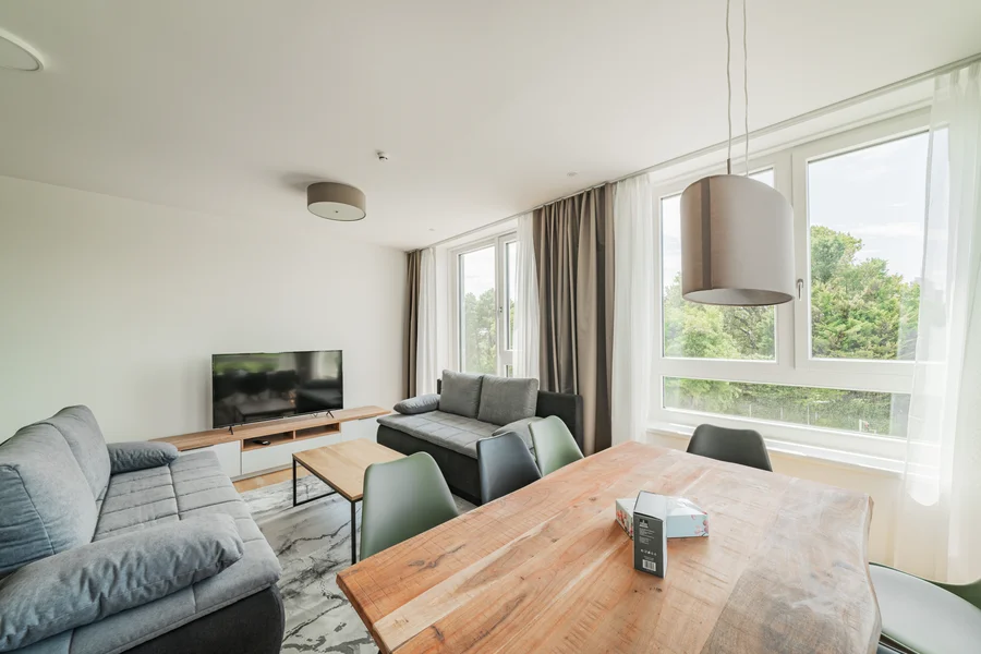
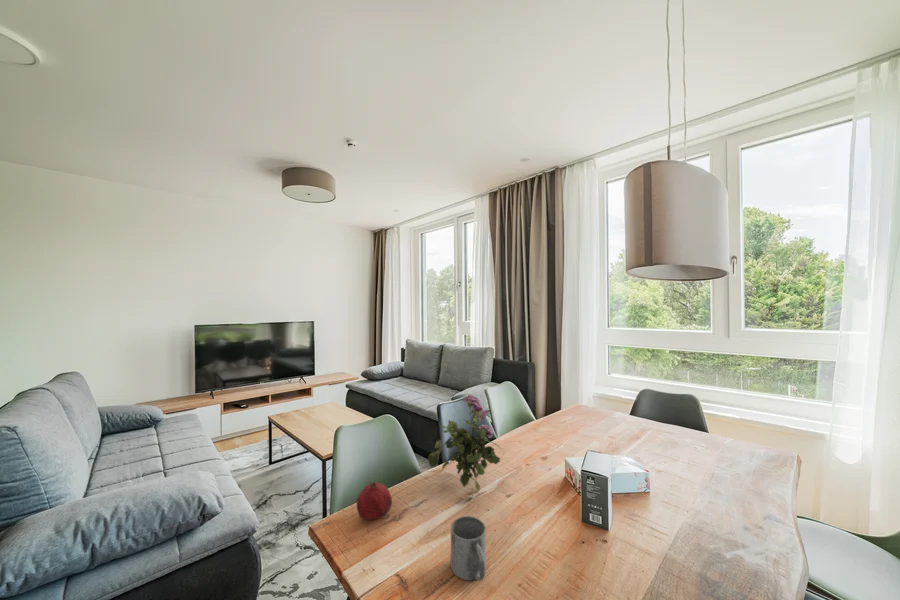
+ mug (471, 551)
+ fruit (374, 498)
+ flower bouquet (464, 439)
